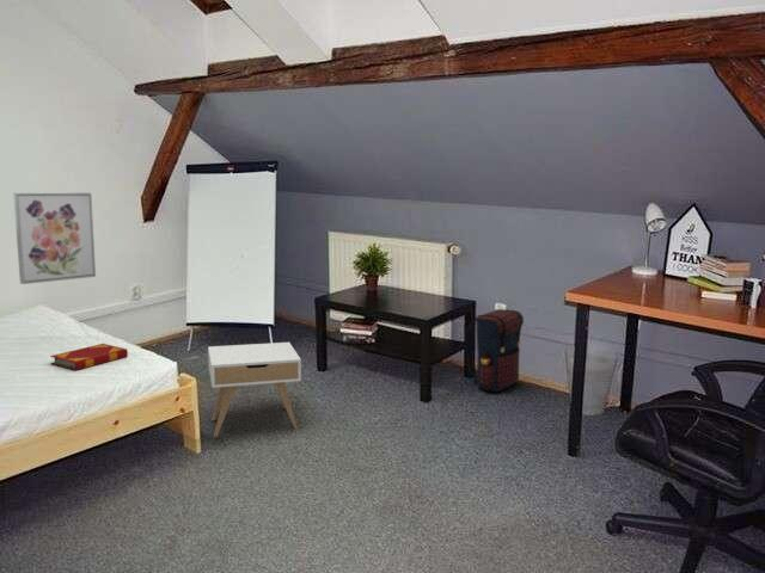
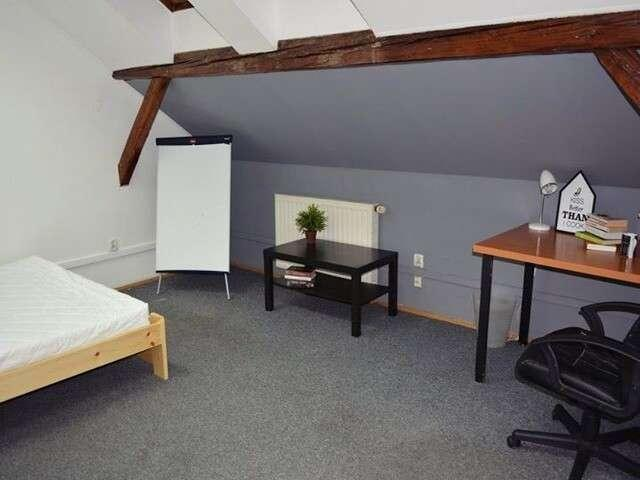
- nightstand (253, 383)
- hardback book (90, 356)
- satchel (491, 349)
- wall art (56, 236)
